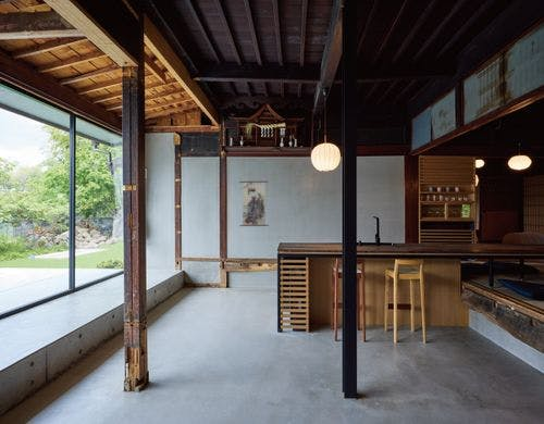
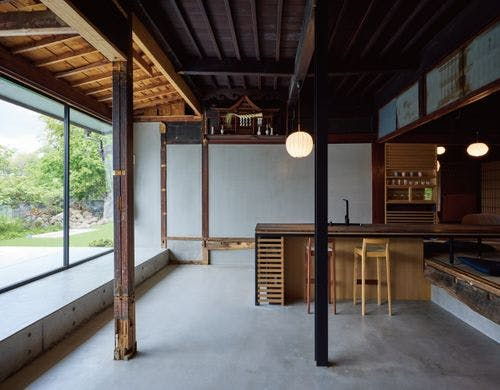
- wall scroll (254, 200)
